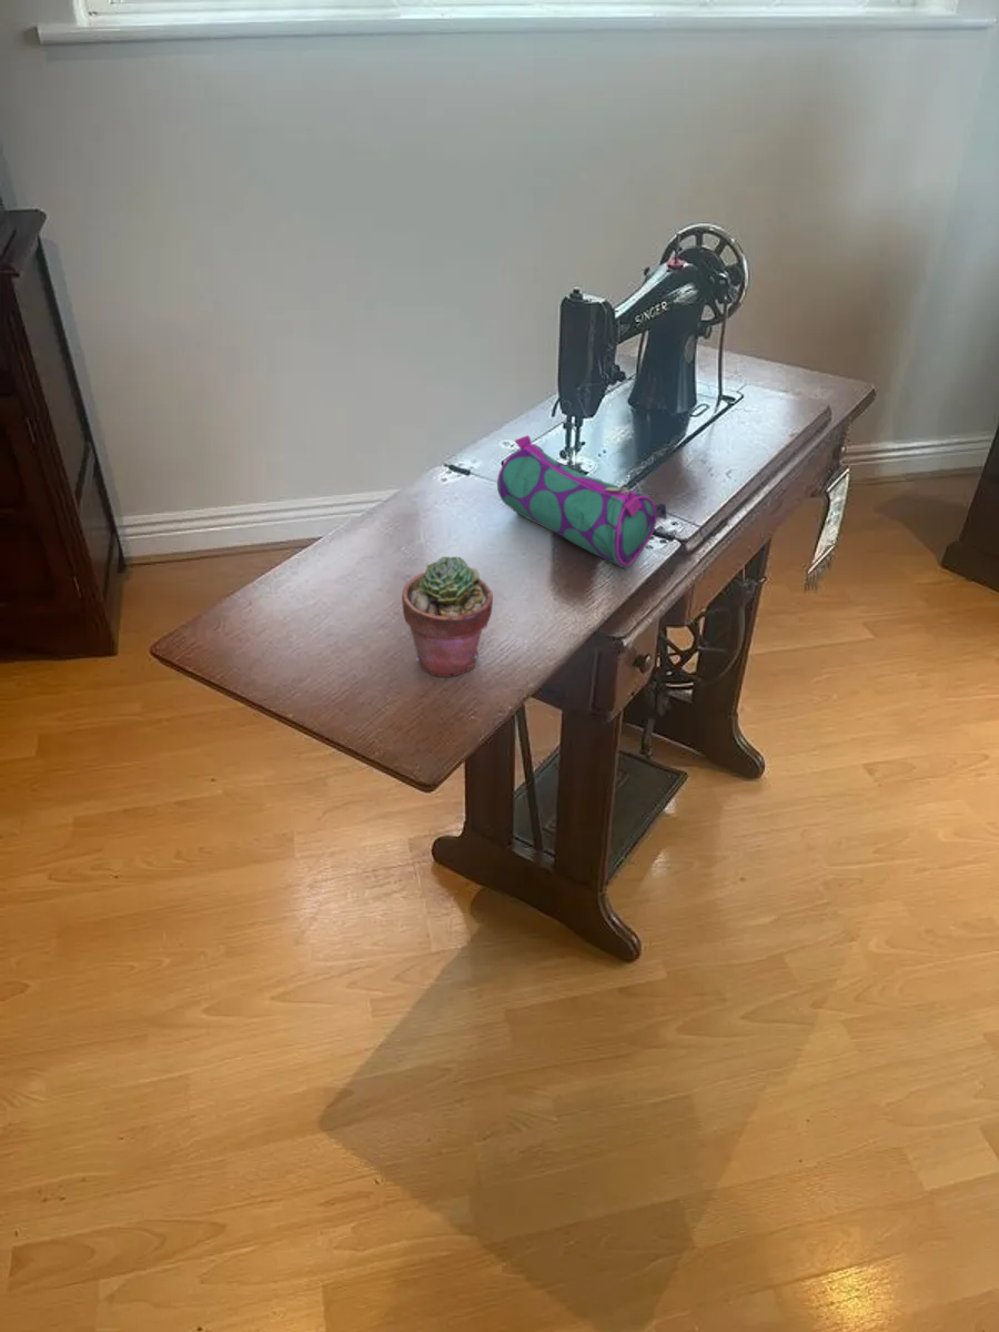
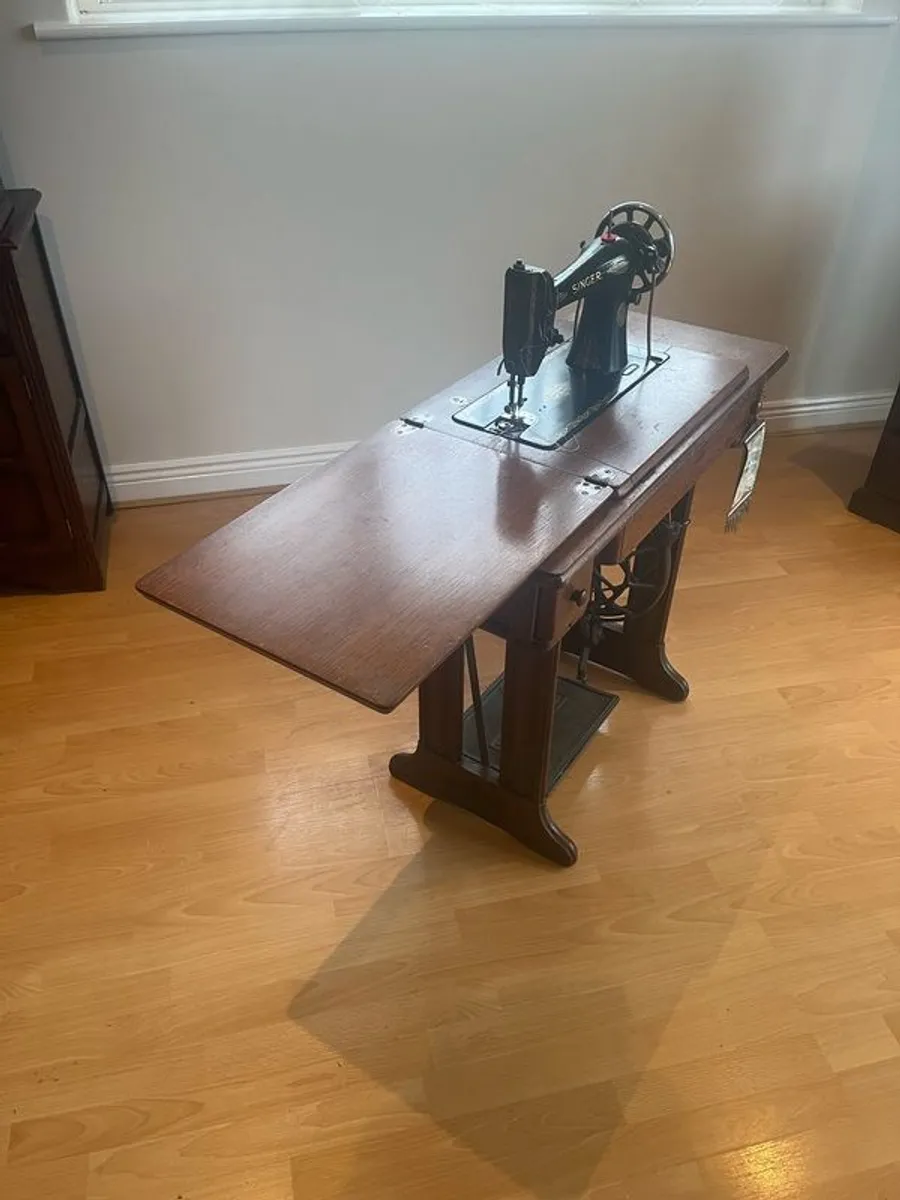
- potted succulent (447, 613)
- pencil case (576, 500)
